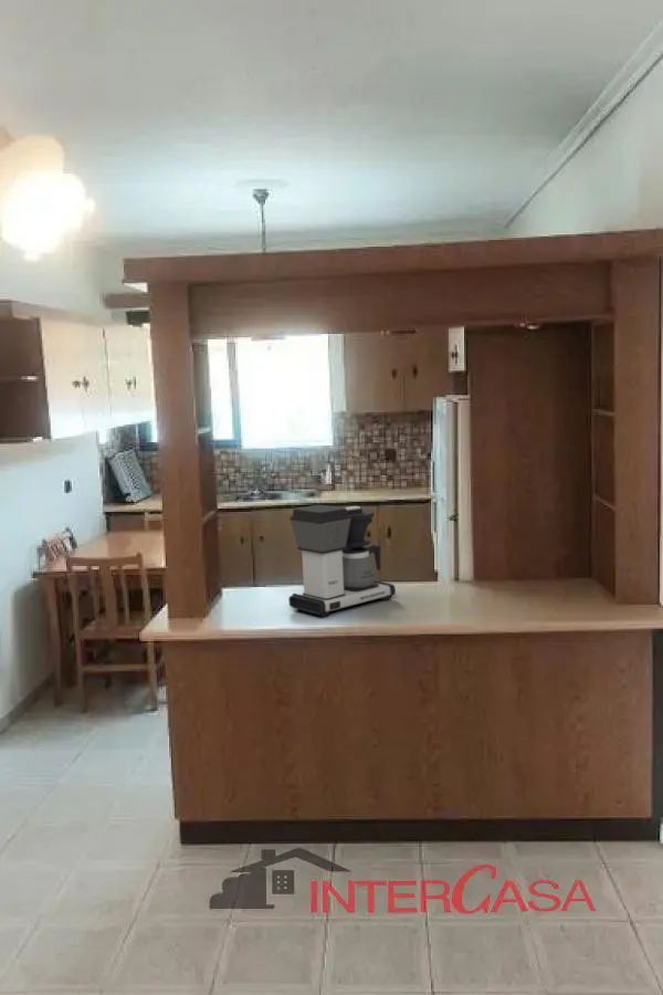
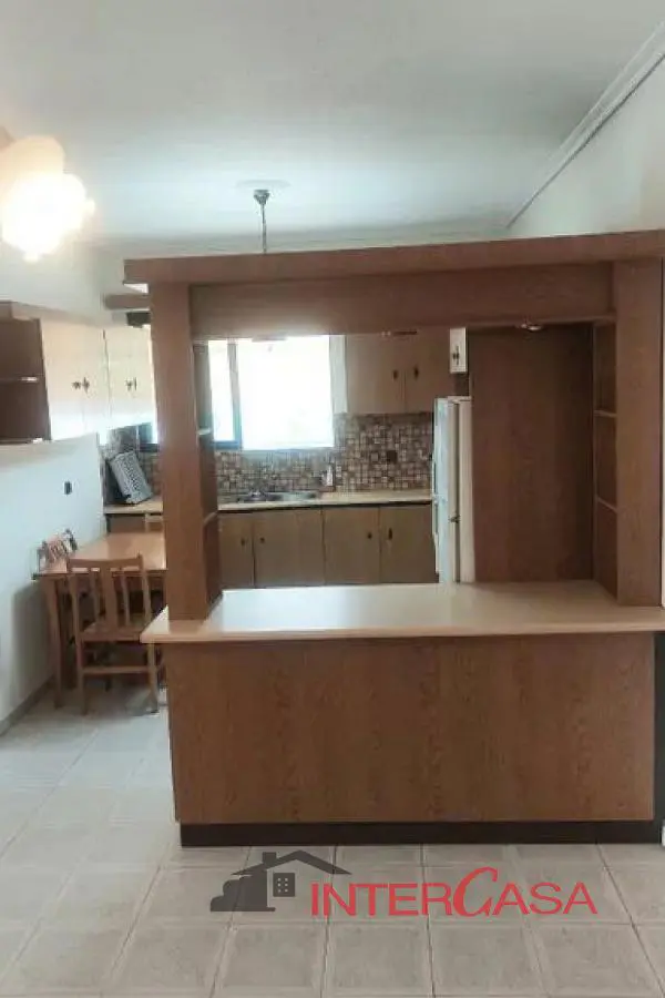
- coffee maker (341, 555)
